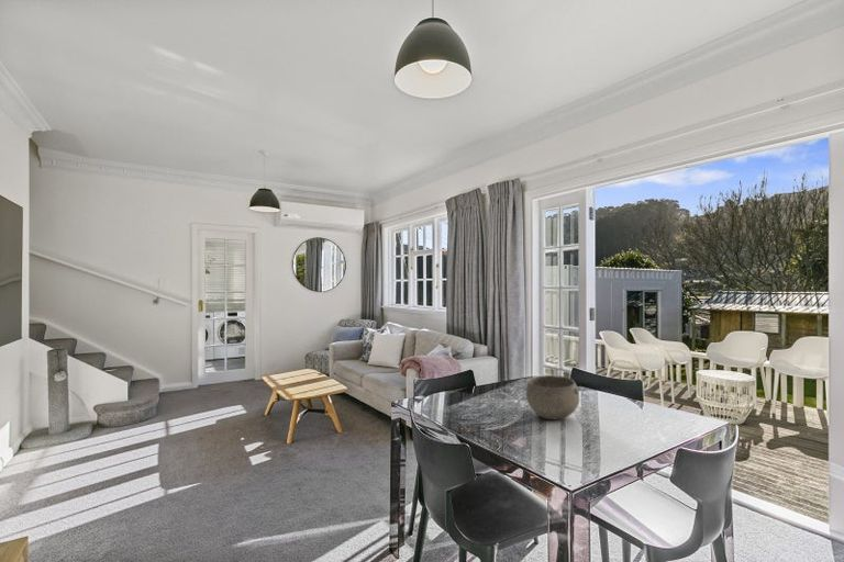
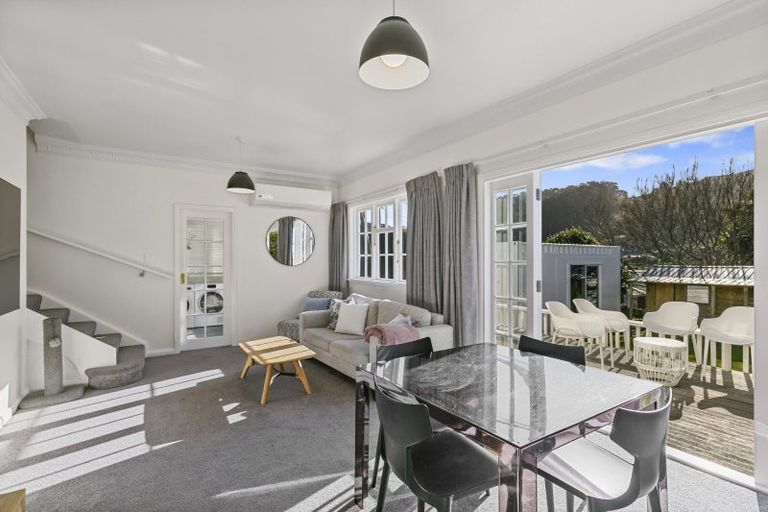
- bowl (552, 397)
